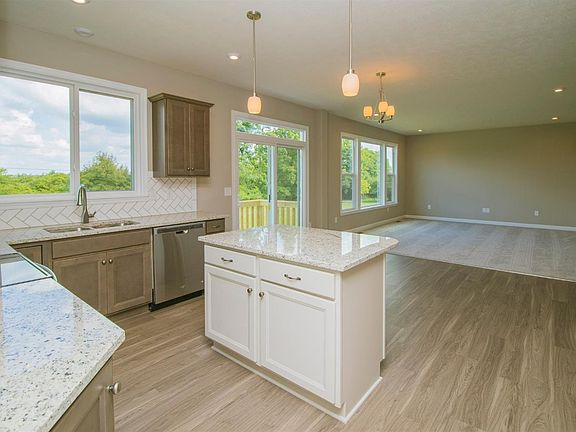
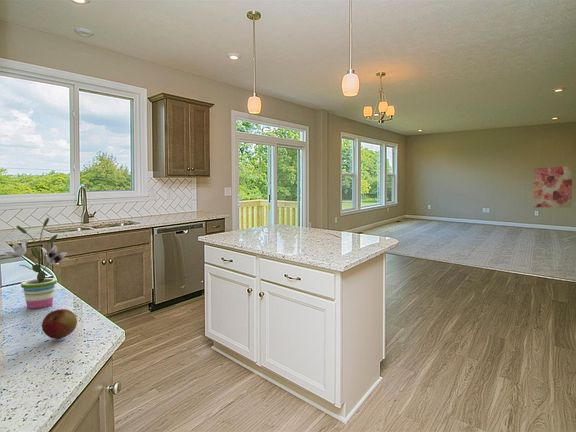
+ potted plant (36, 264)
+ wall art (552, 187)
+ apple (60, 323)
